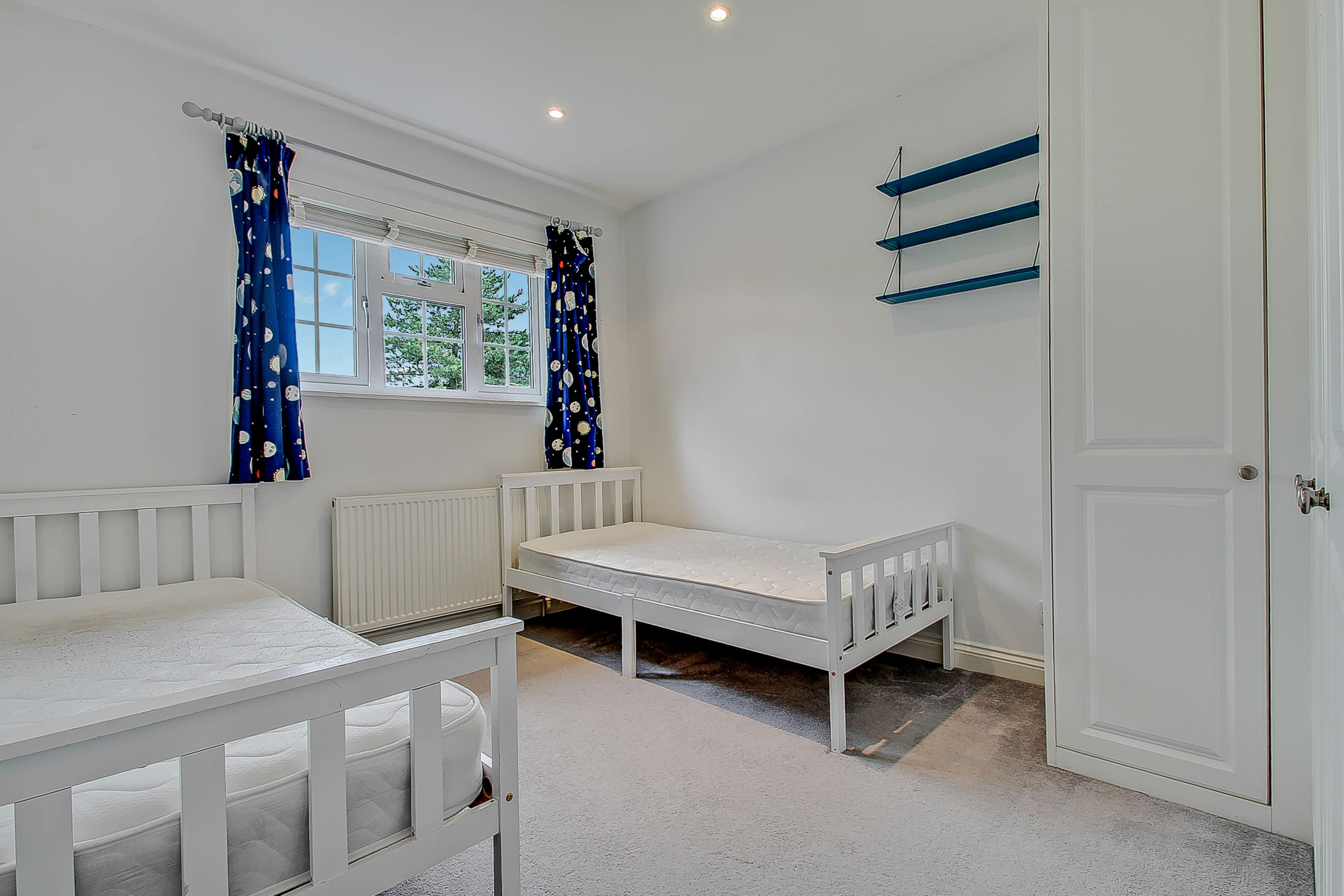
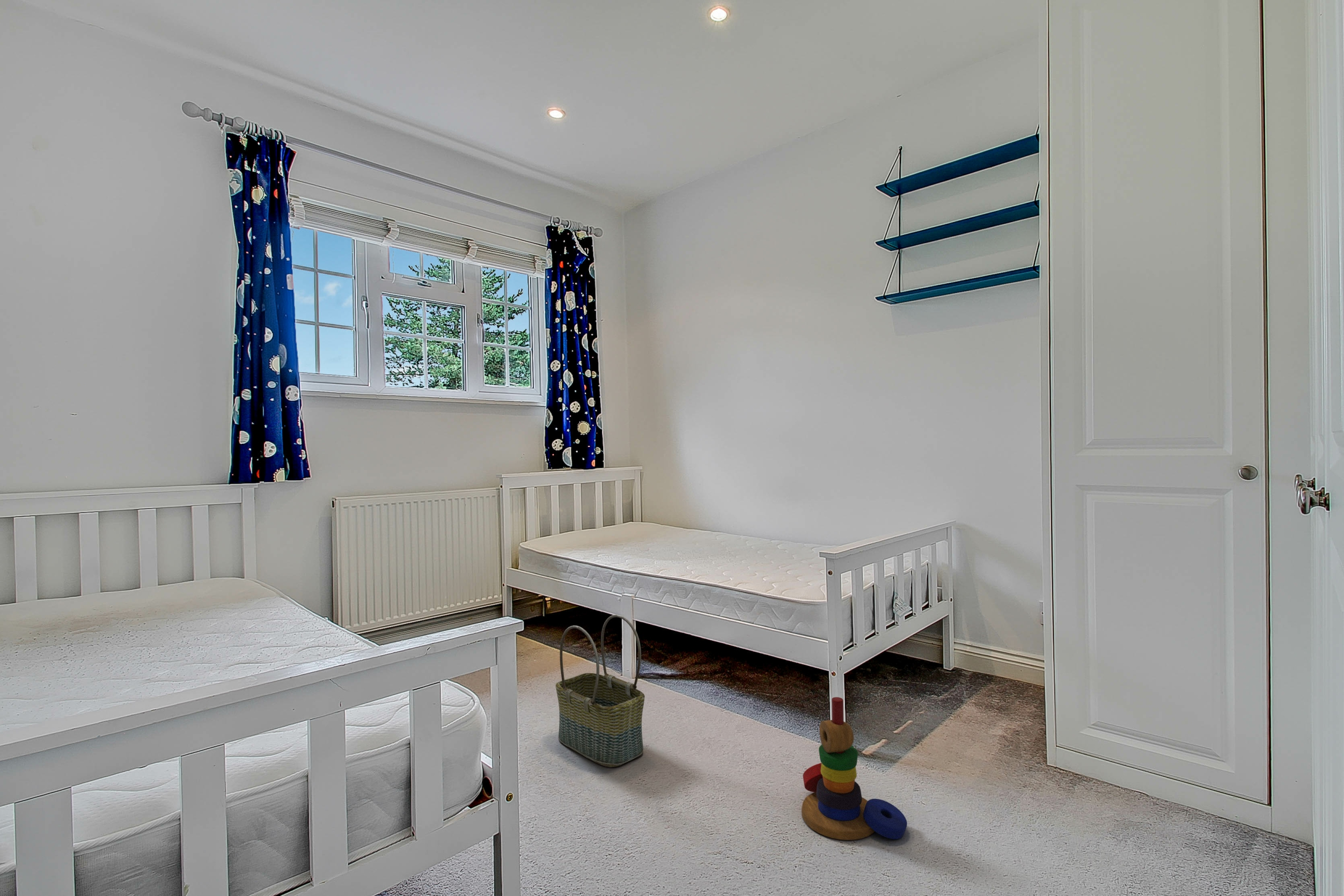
+ stacking toy (845, 755)
+ basket (599, 682)
